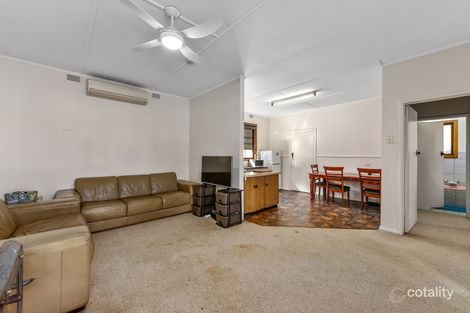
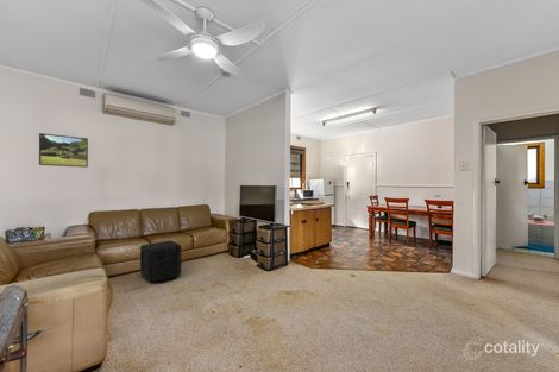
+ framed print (64, 151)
+ ottoman (162, 260)
